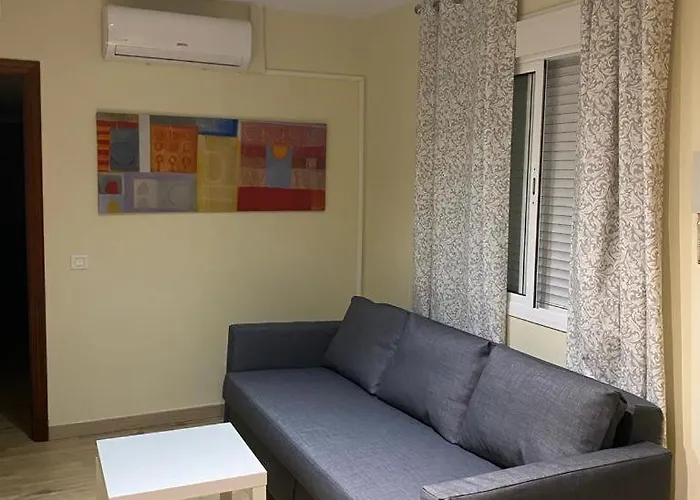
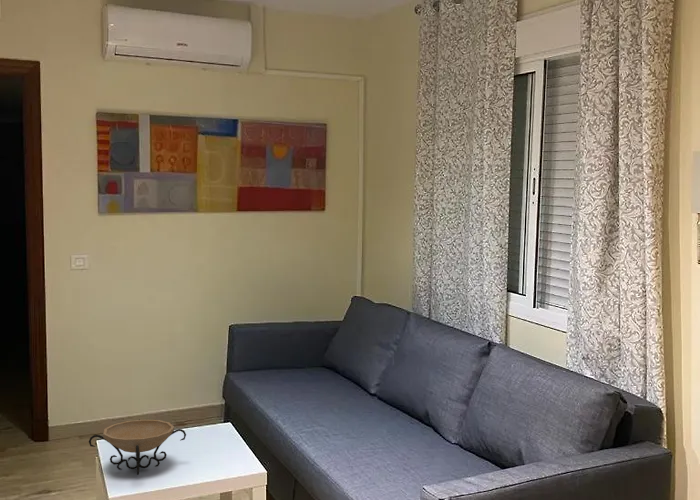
+ decorative bowl (138, 449)
